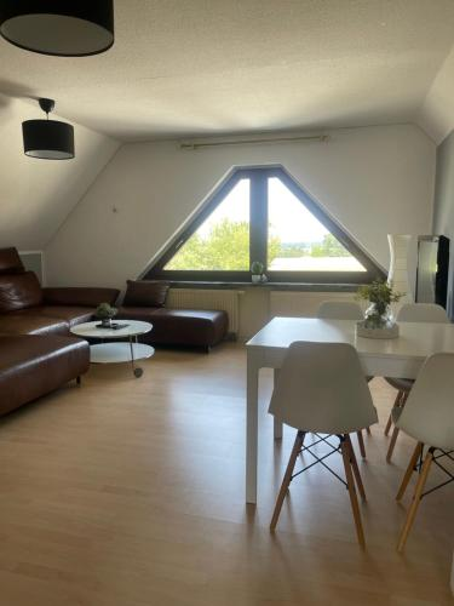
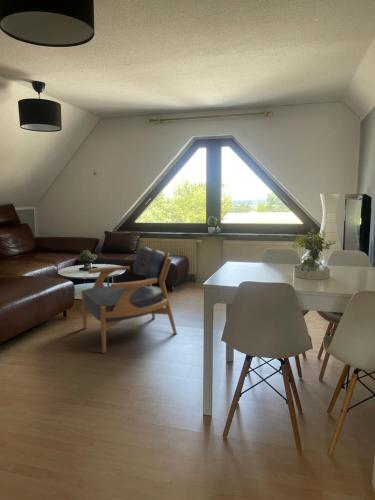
+ armchair (129, 291)
